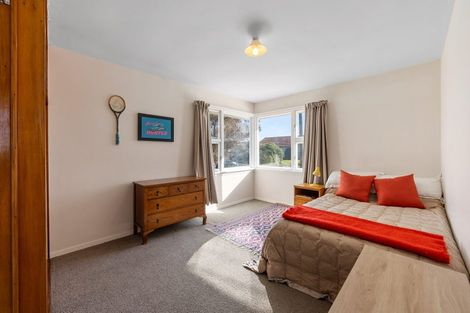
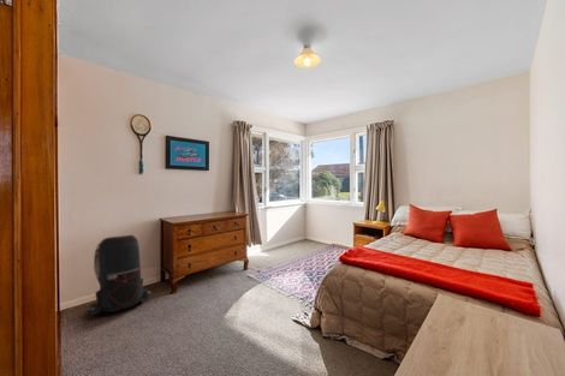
+ backpack (118, 269)
